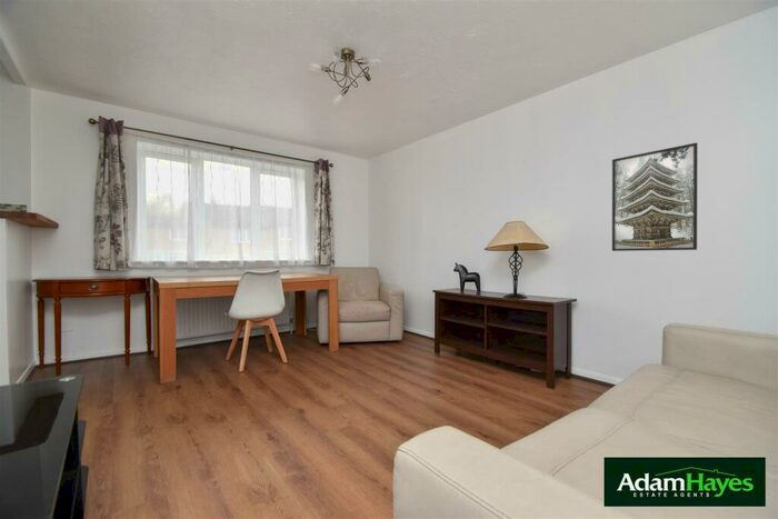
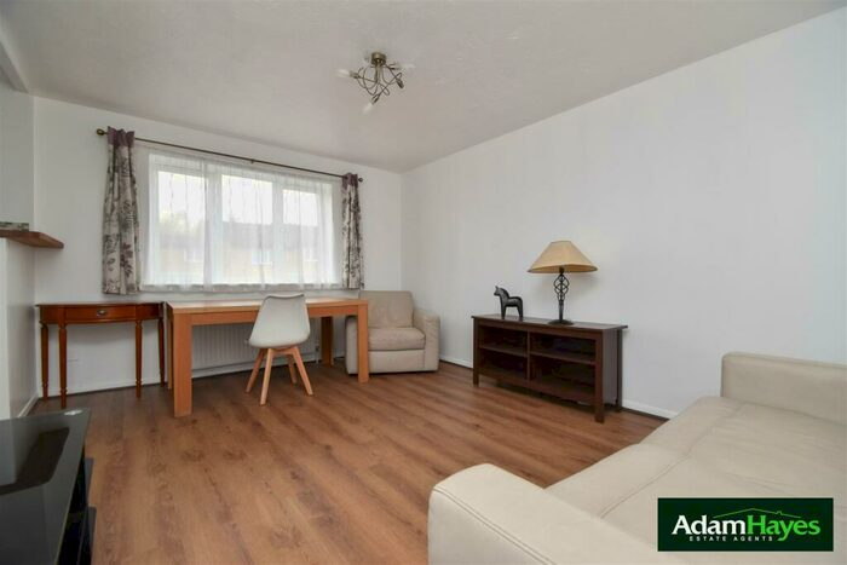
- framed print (651, 201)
